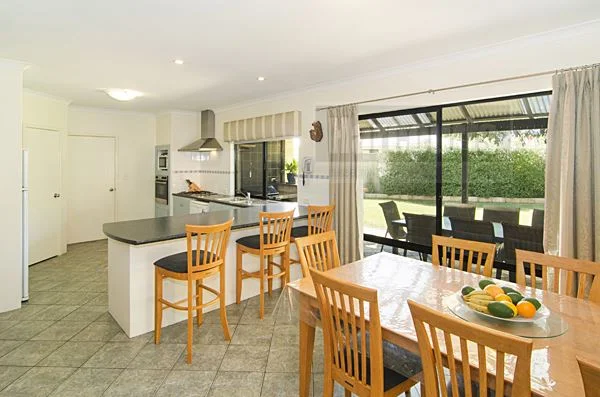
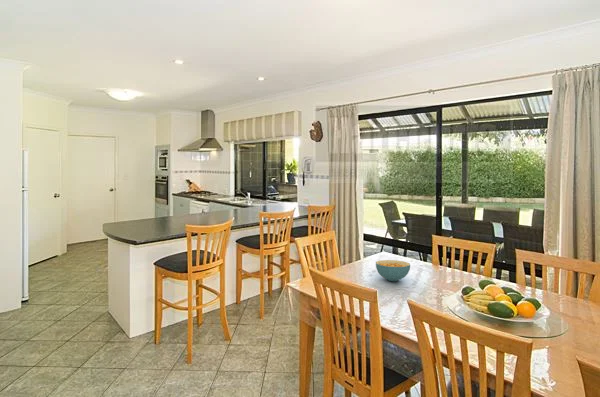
+ cereal bowl (392, 271)
